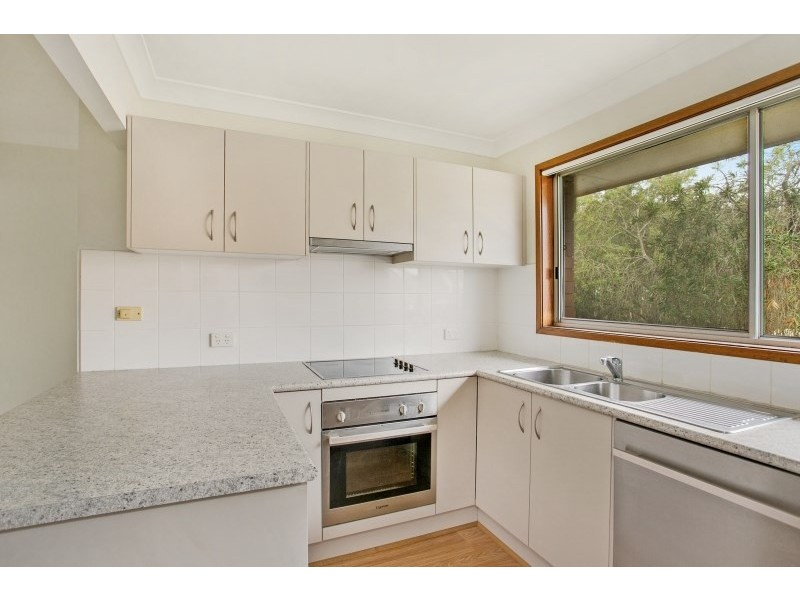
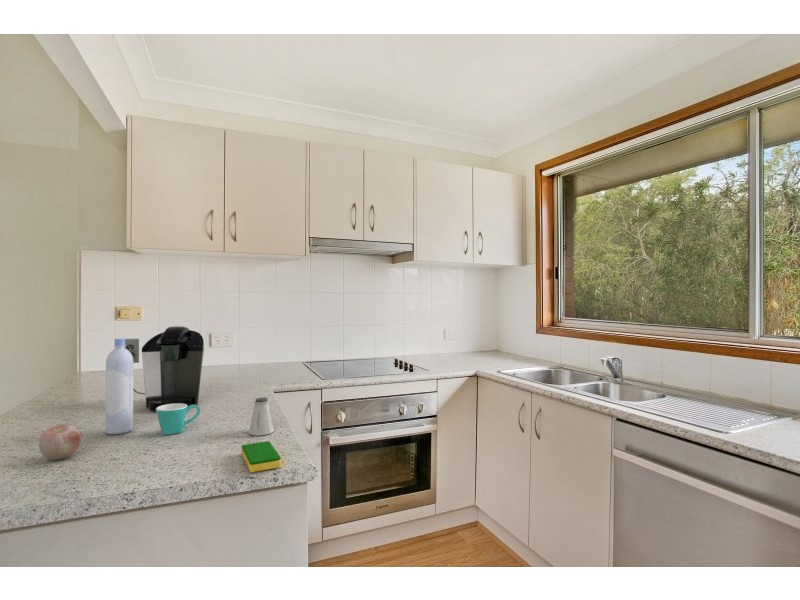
+ bottle (119, 384)
+ dish sponge (260, 455)
+ apple (60, 442)
+ coffee maker (158, 365)
+ saltshaker (261, 415)
+ mug (178, 418)
